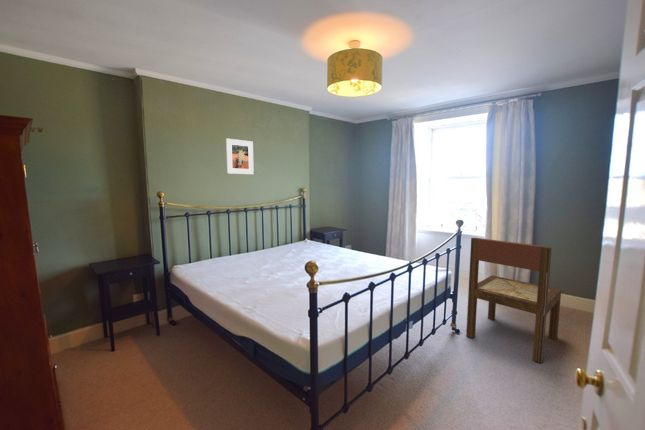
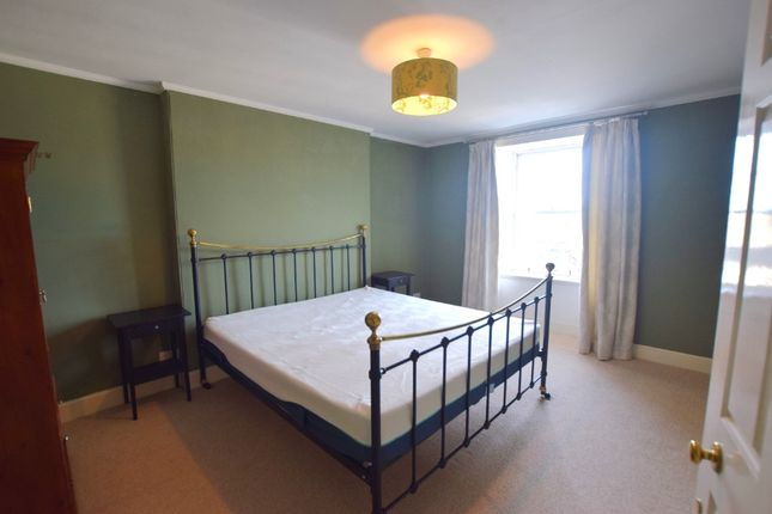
- dining chair (514, 288)
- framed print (240, 157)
